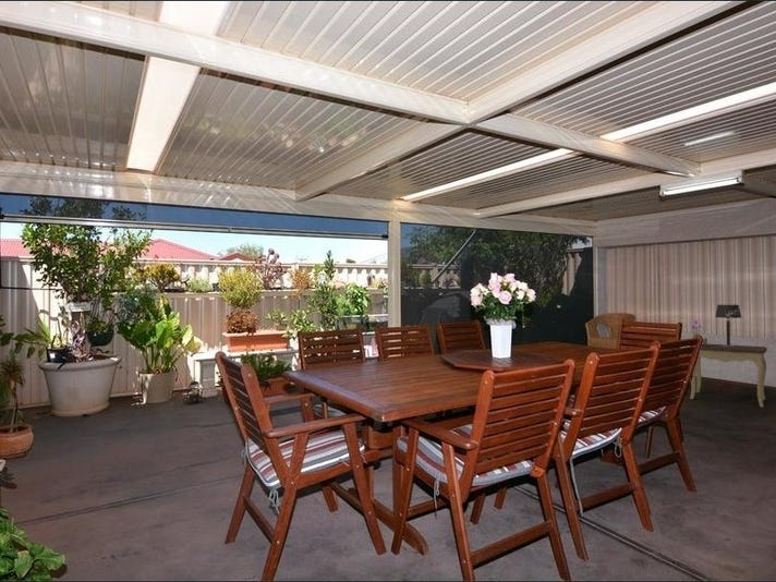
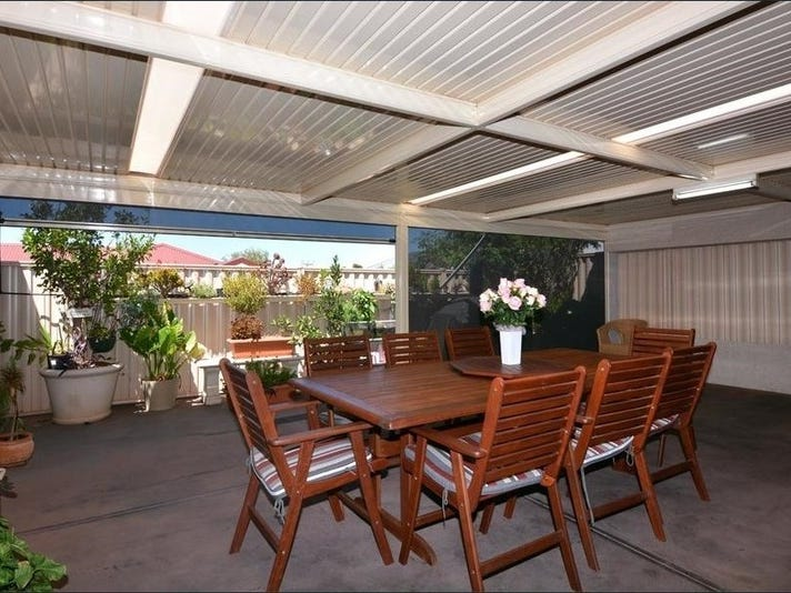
- side table (727, 361)
- potted plant (696, 330)
- table lamp (728, 325)
- lantern (194, 389)
